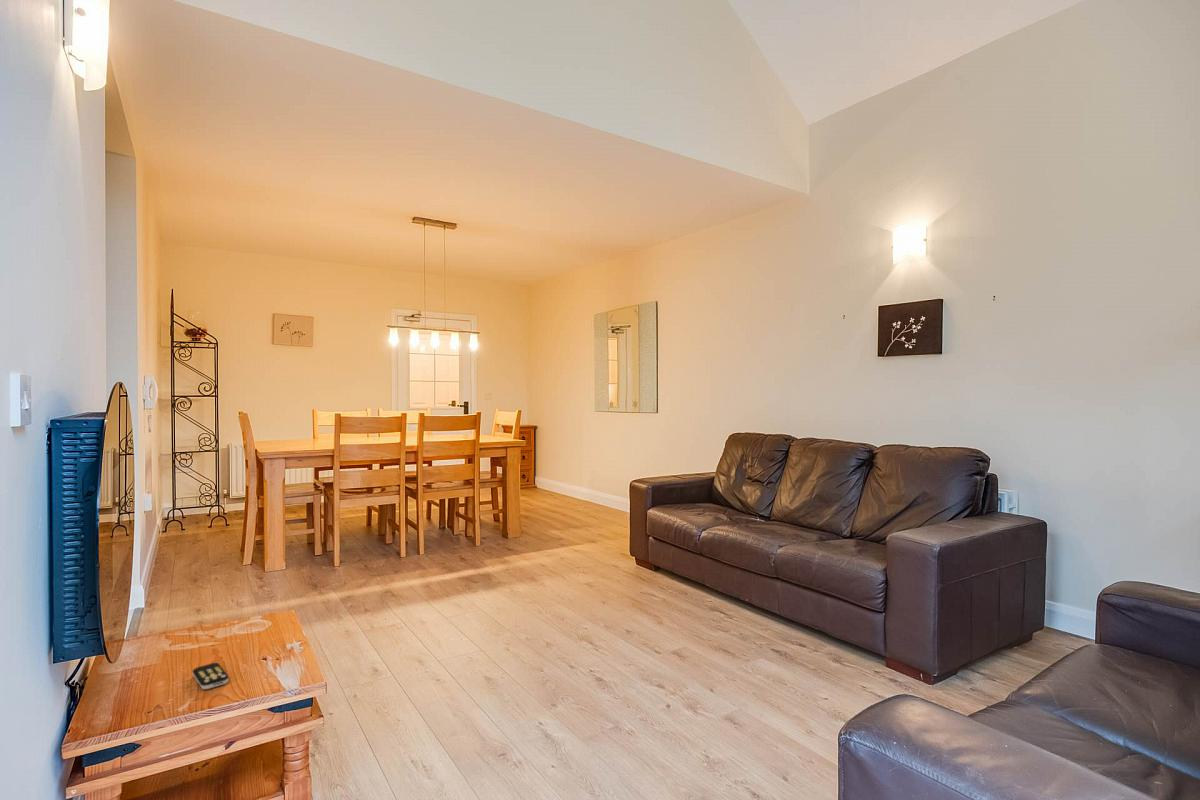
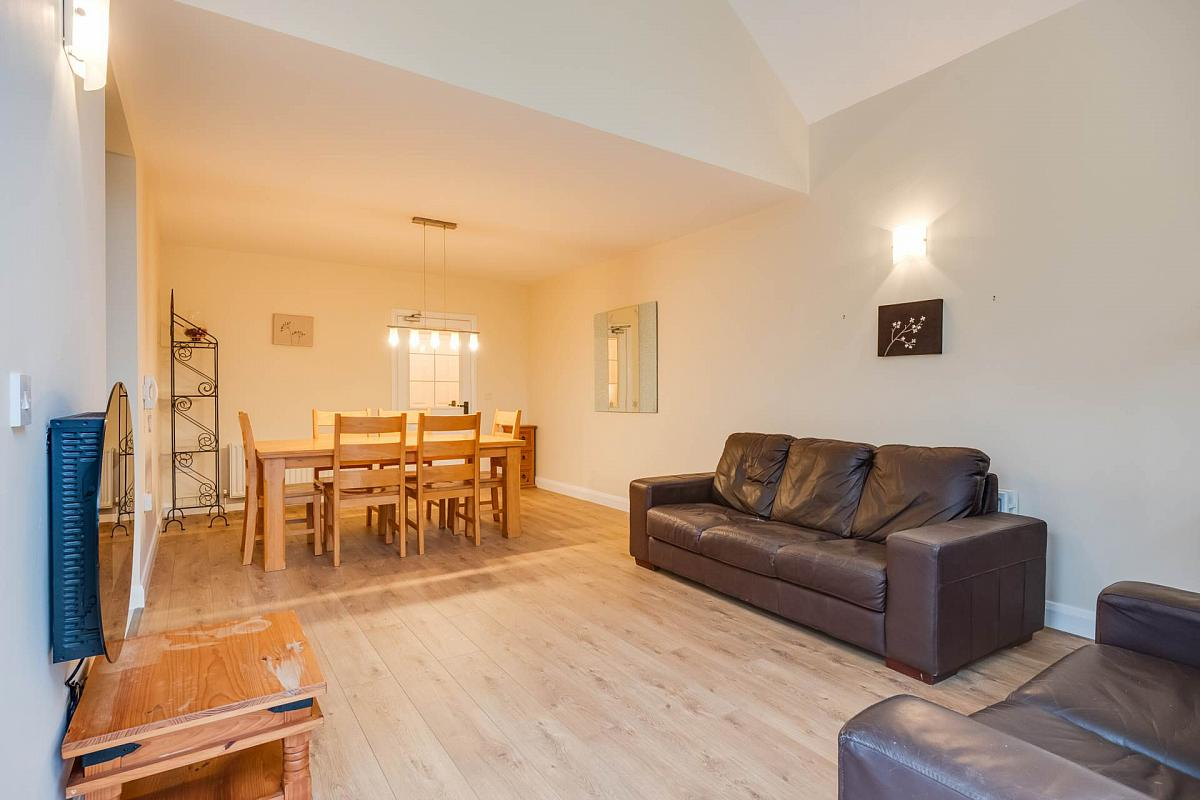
- remote control (210, 675)
